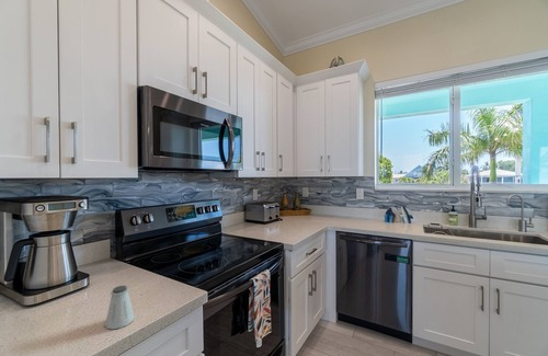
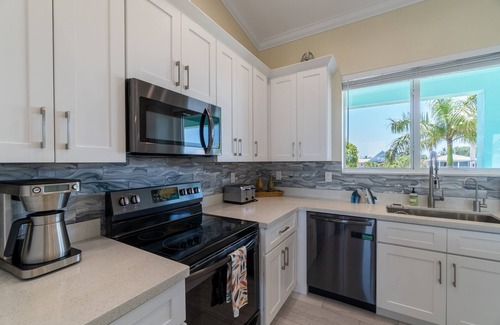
- saltshaker (119, 305)
